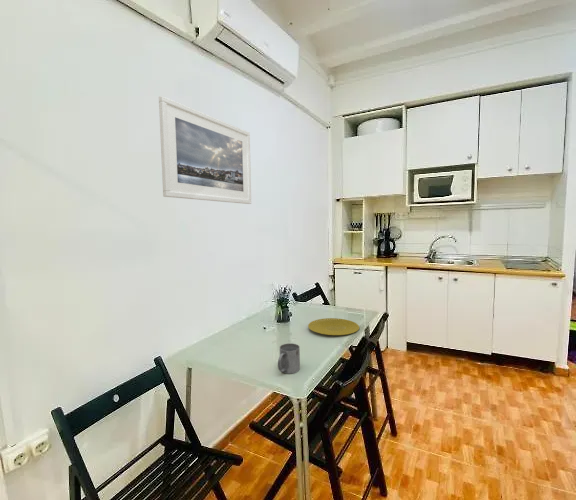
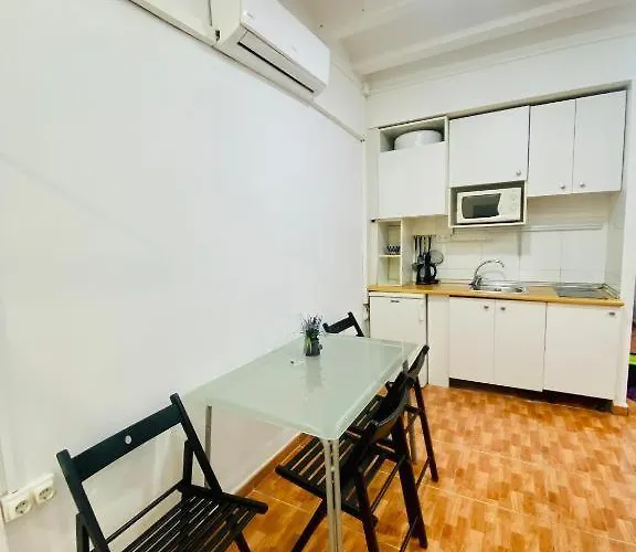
- plate (333, 326)
- mug (287, 359)
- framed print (213, 159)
